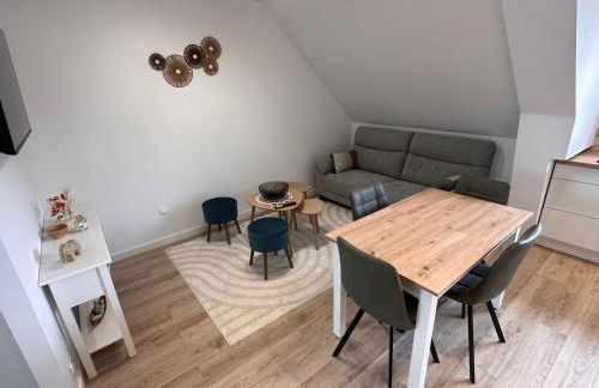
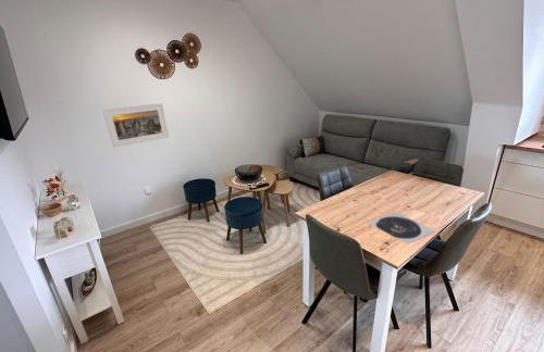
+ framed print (138, 124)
+ plate (398, 227)
